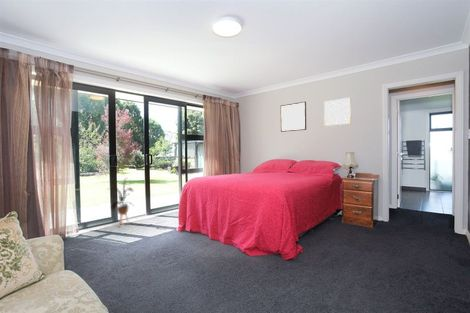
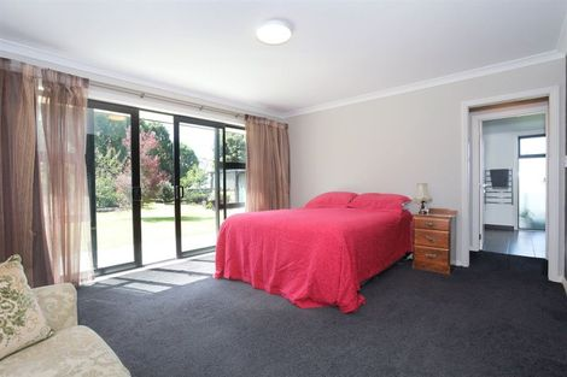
- wall art (293, 117)
- wall art (337, 112)
- house plant (120, 201)
